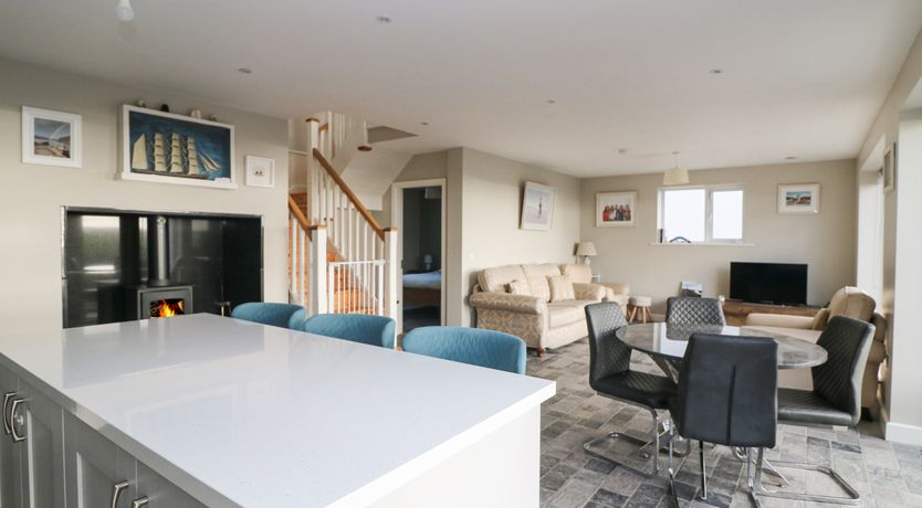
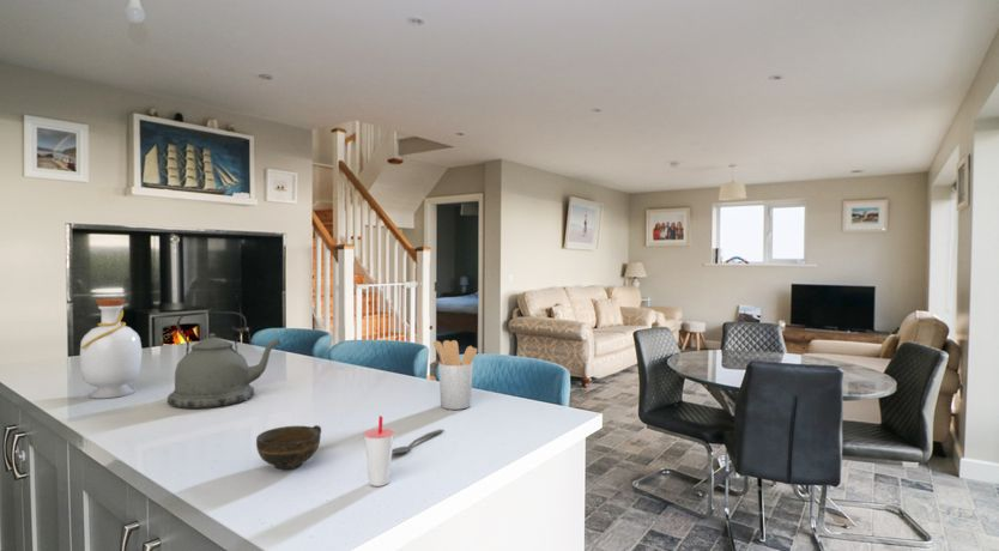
+ bottle (111, 346)
+ utensil holder (452, 371)
+ cup (379, 449)
+ spoon (418, 440)
+ cup (293, 447)
+ kettle (218, 355)
